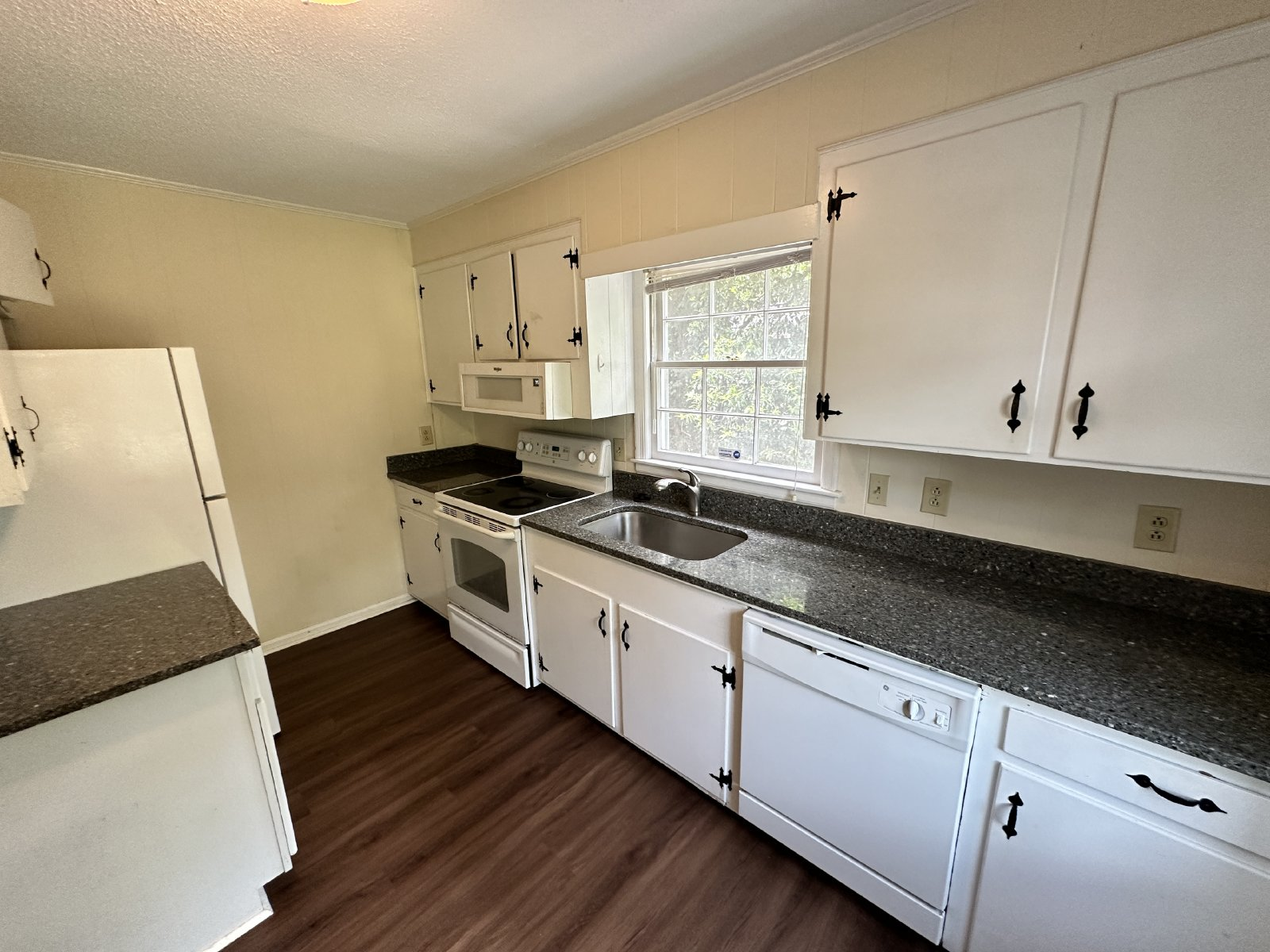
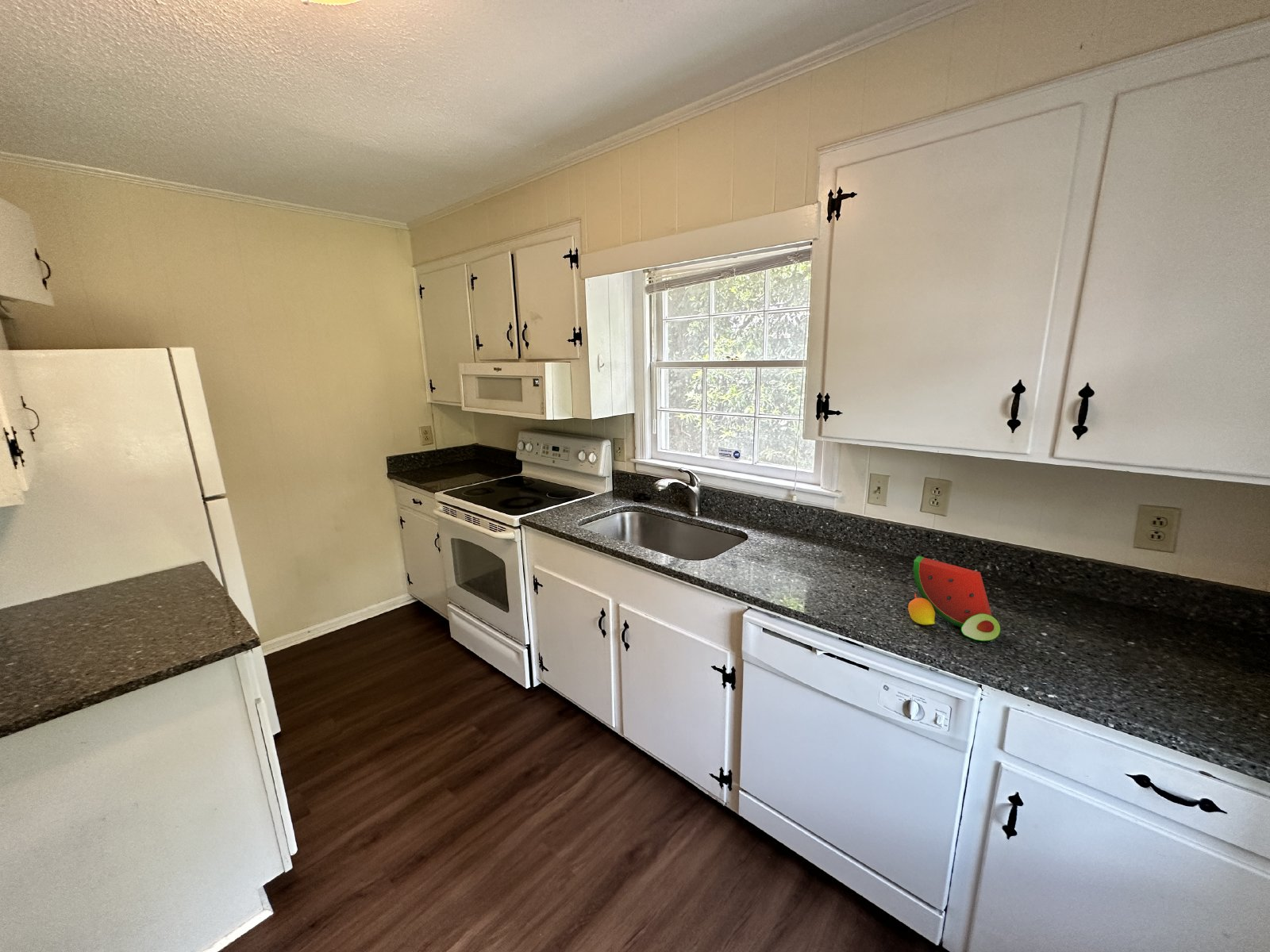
+ watermelon (954, 599)
